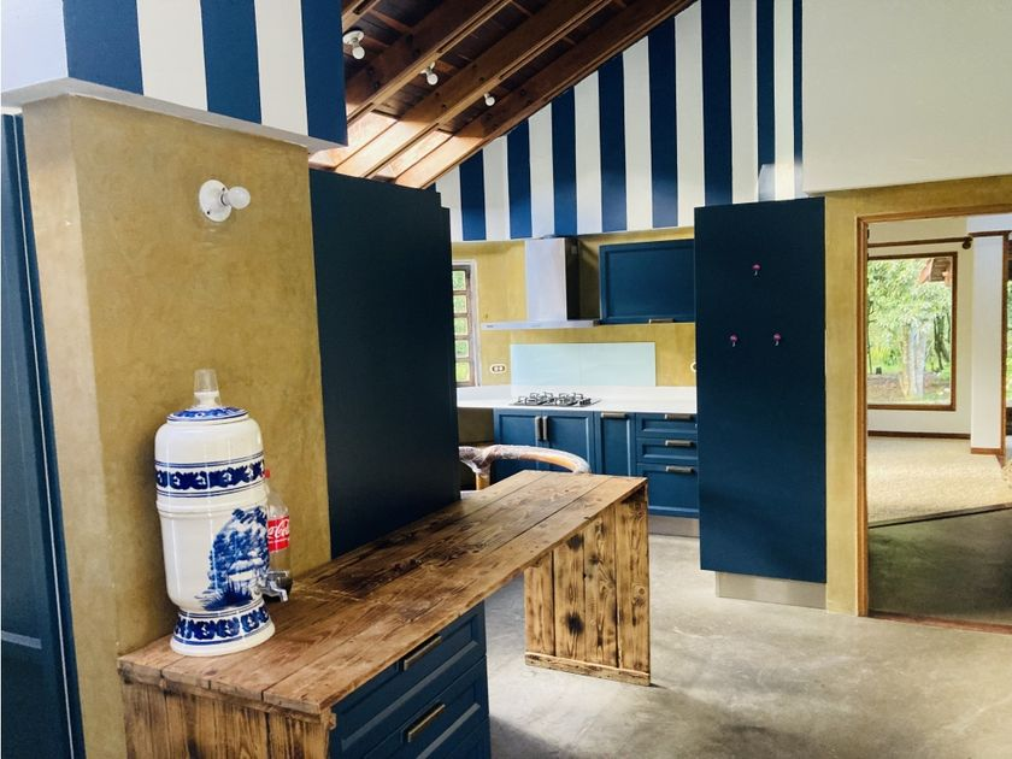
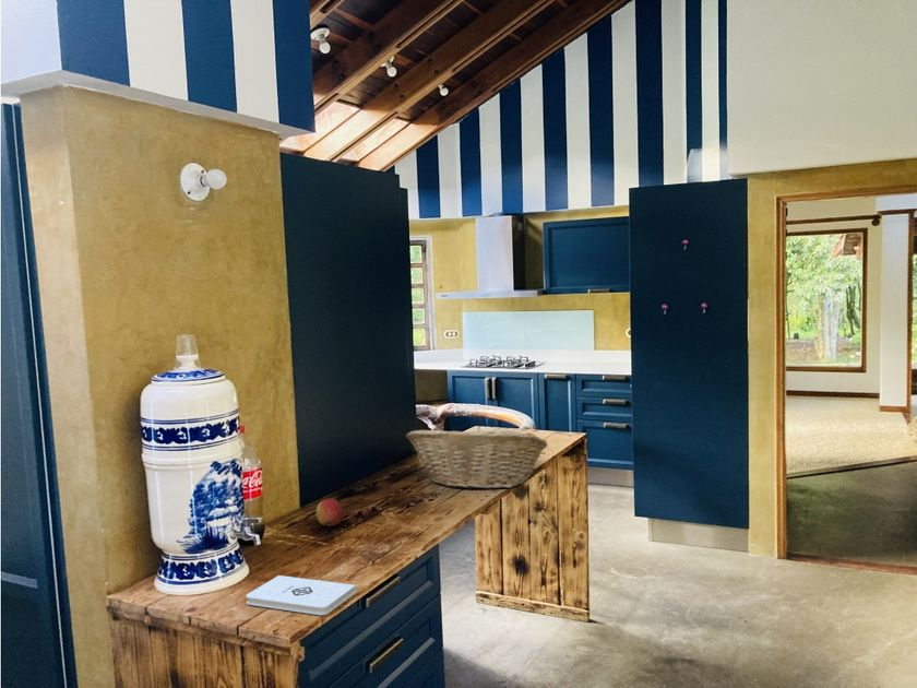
+ notepad (300, 594)
+ fruit basket (476, 451)
+ apple (329, 512)
